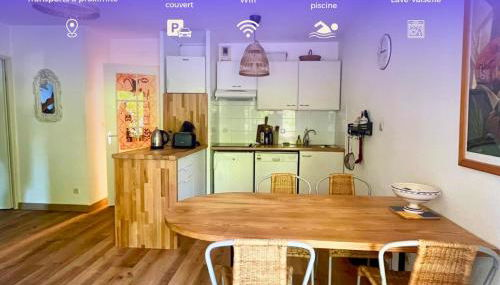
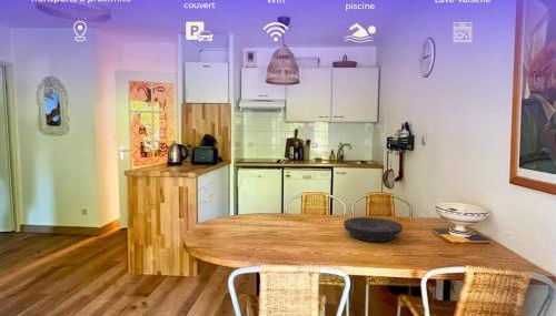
+ plate (371, 230)
